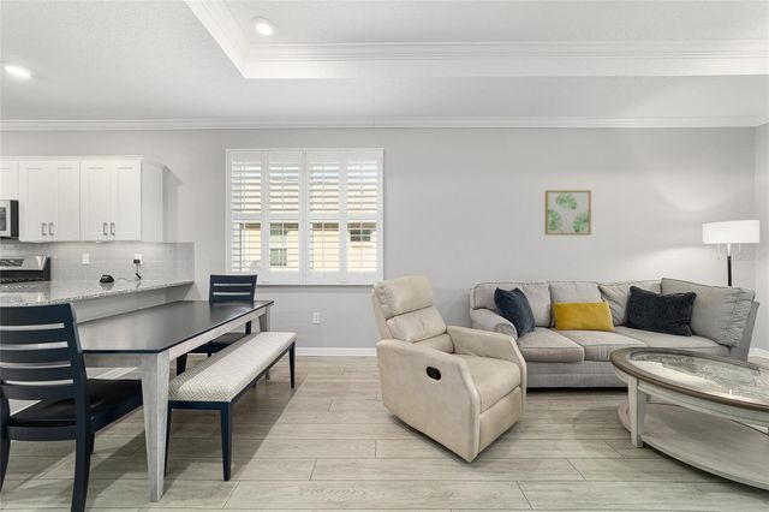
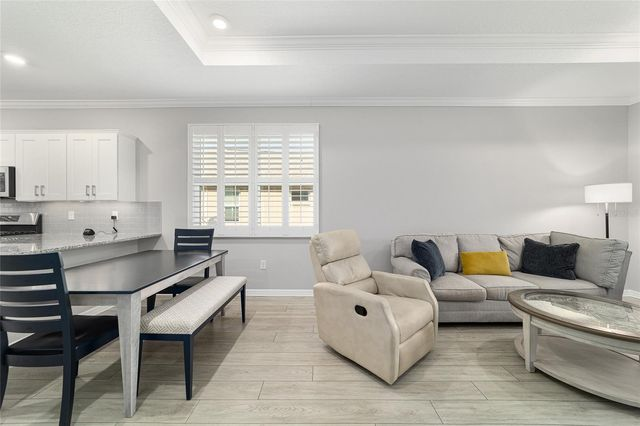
- wall art (567, 213)
